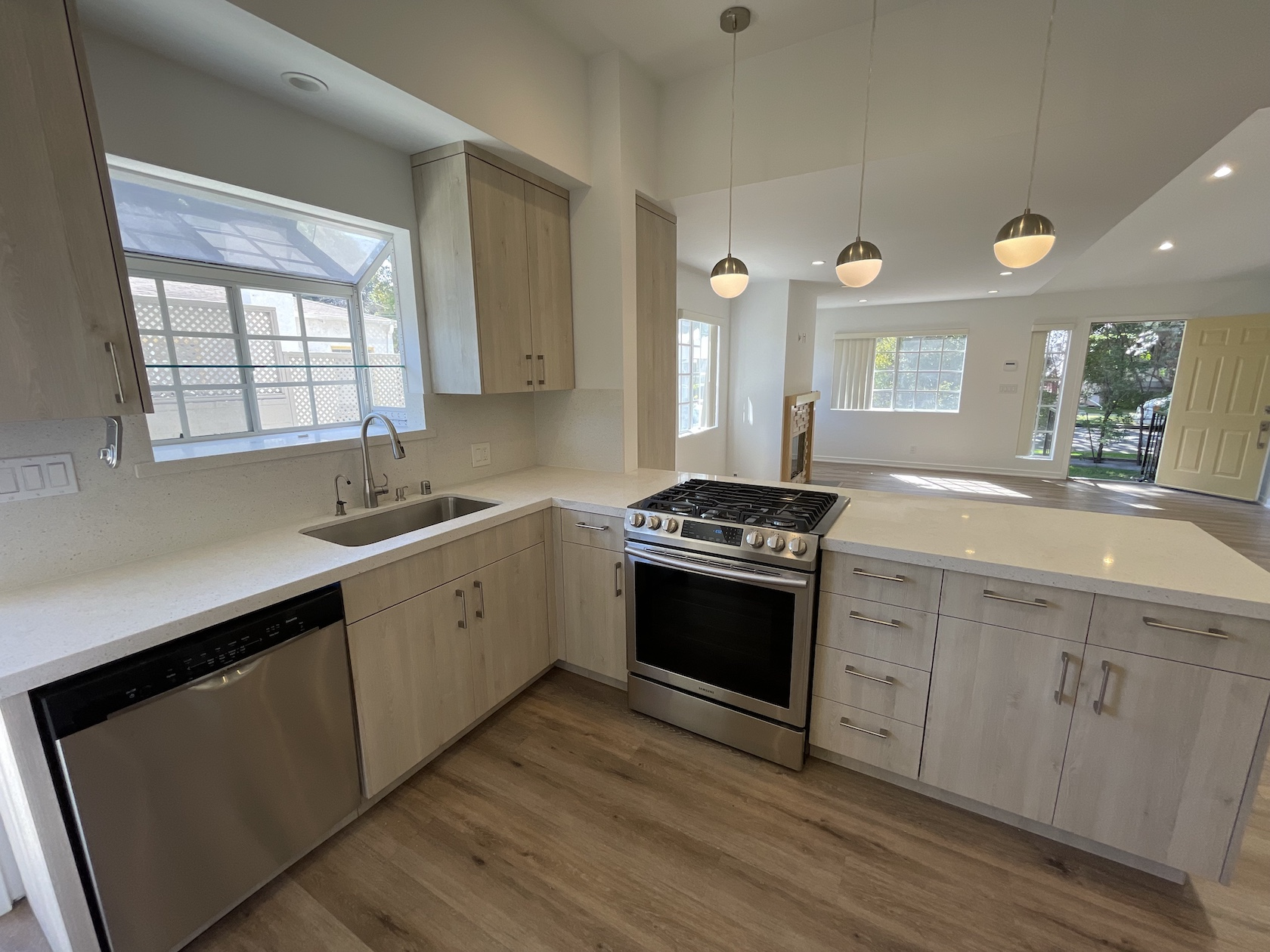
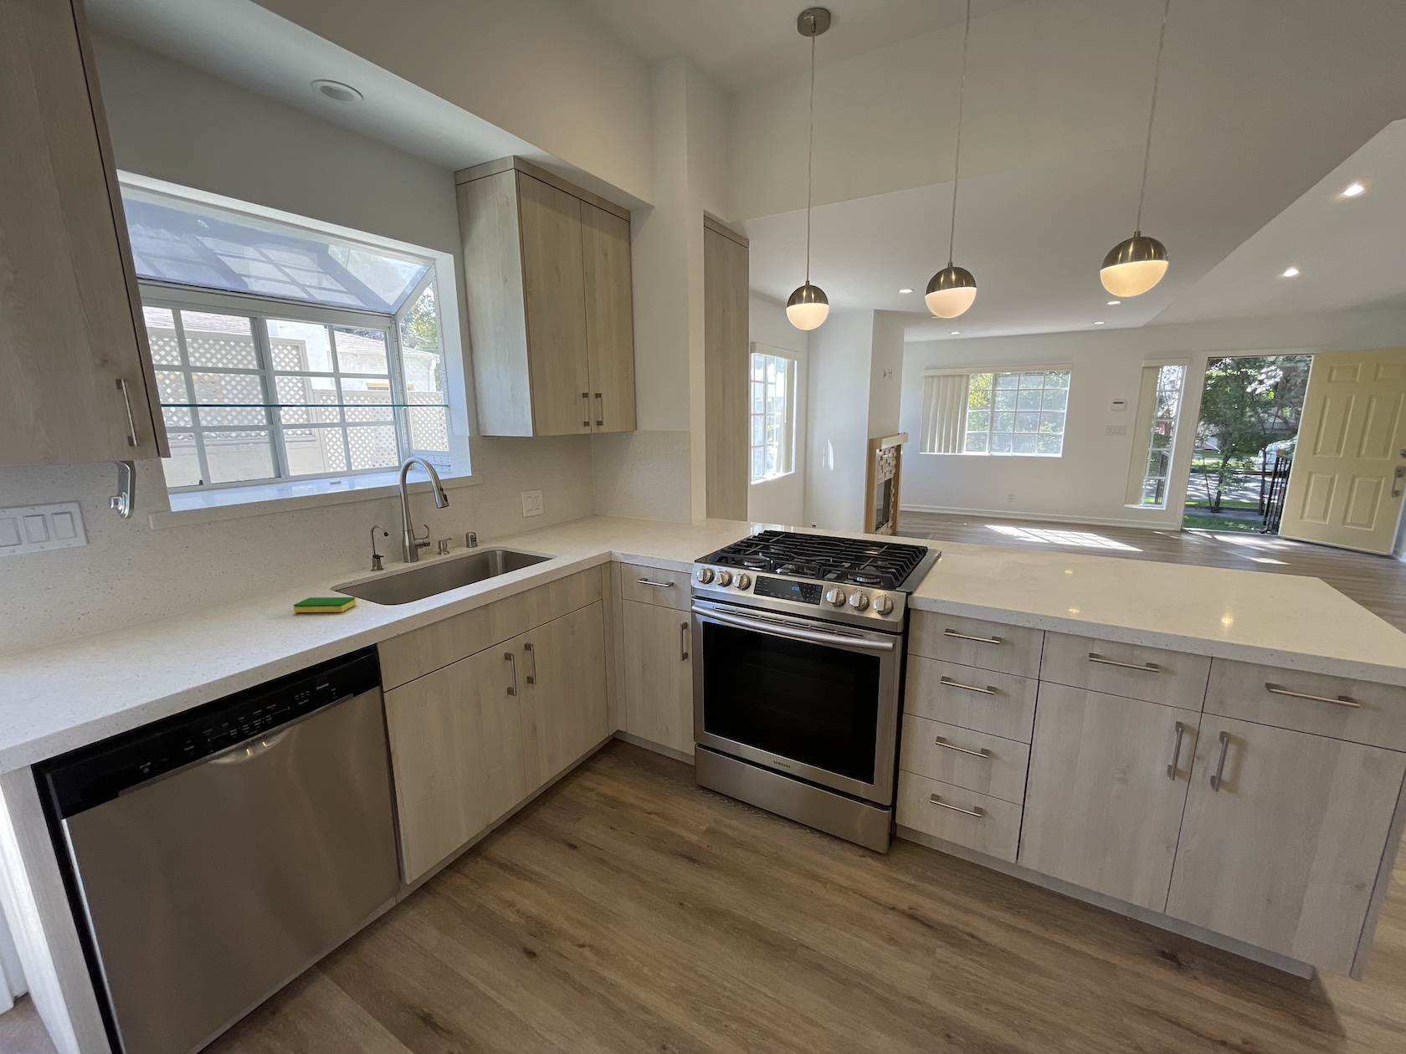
+ dish sponge (324, 604)
